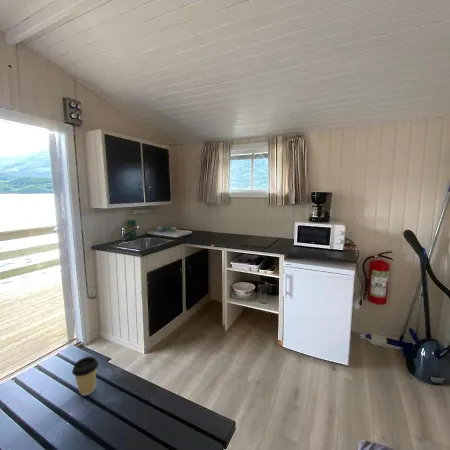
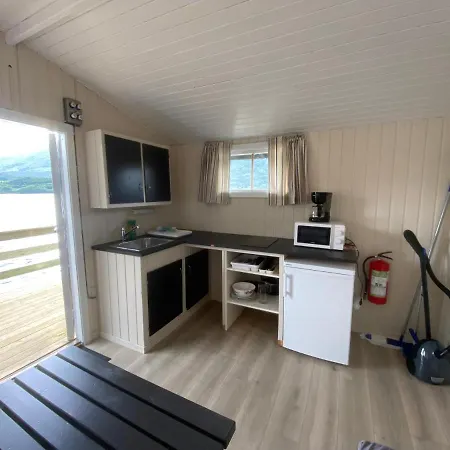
- coffee cup (86, 376)
